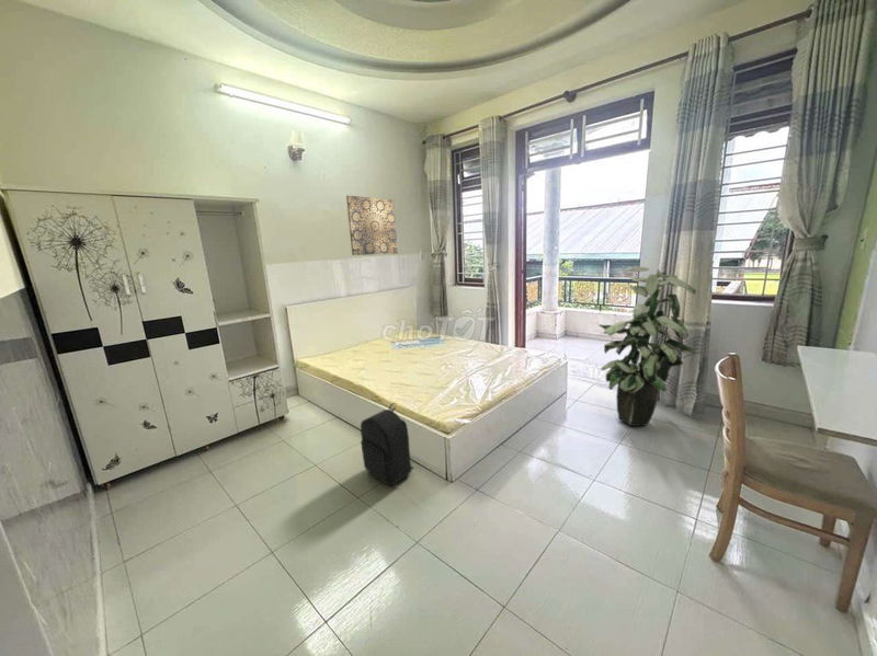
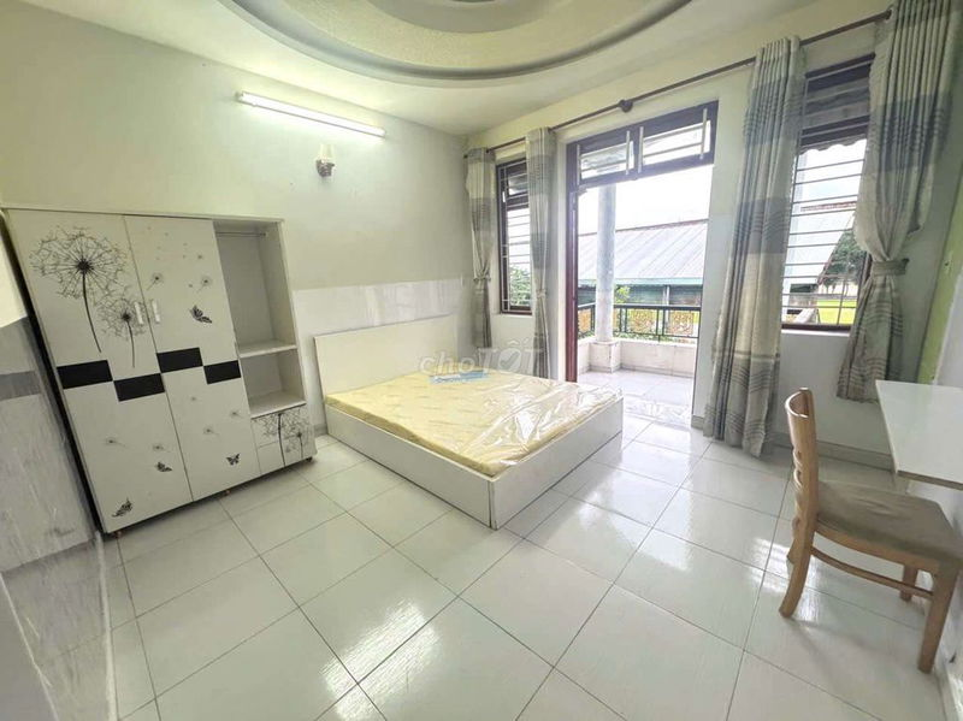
- indoor plant (640, 346)
- backpack (385, 441)
- wall art (373, 226)
